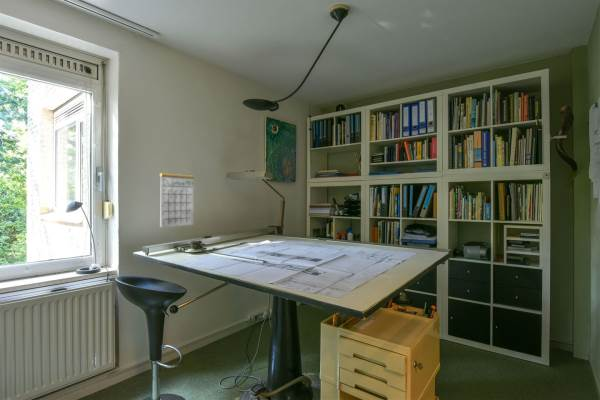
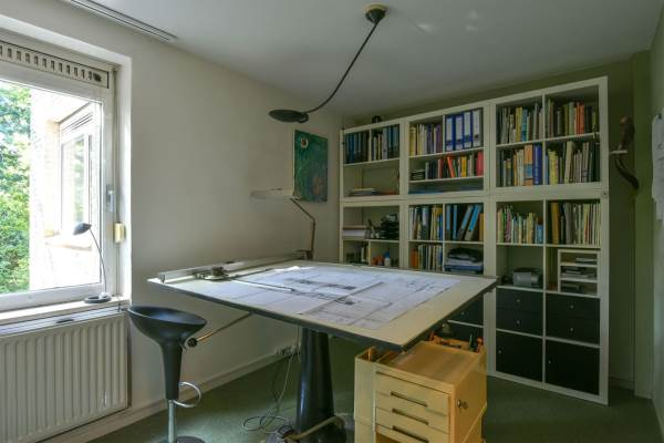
- calendar (177, 194)
